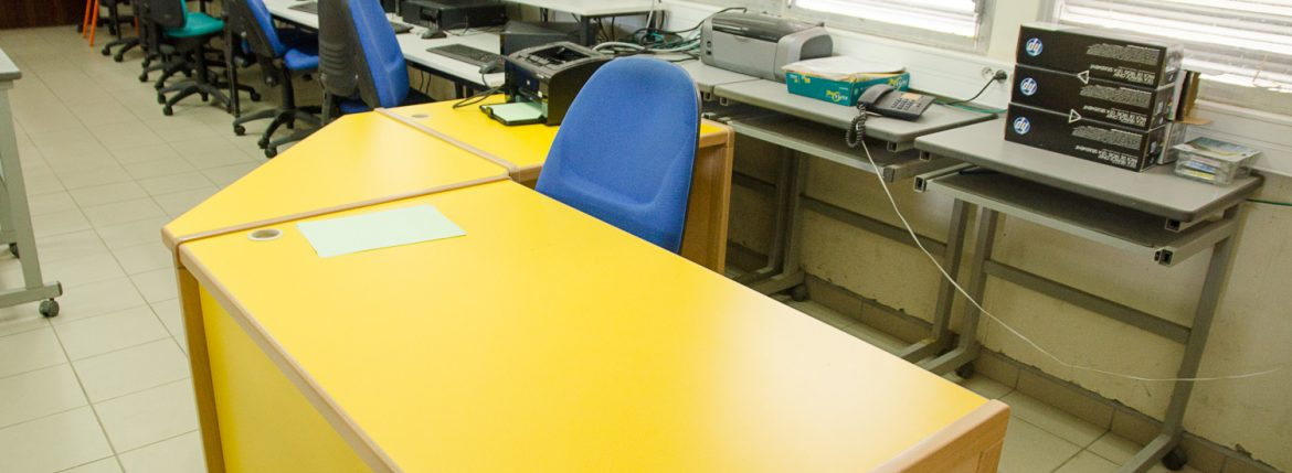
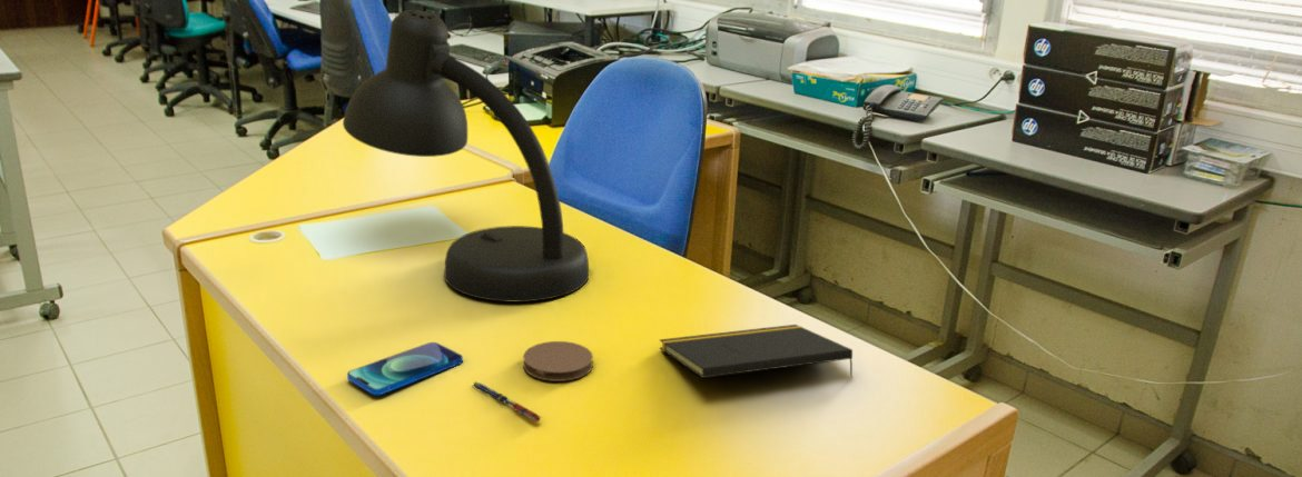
+ notepad (752, 348)
+ desk lamp (463, 142)
+ pen (505, 399)
+ smartphone (406, 367)
+ coaster (558, 360)
